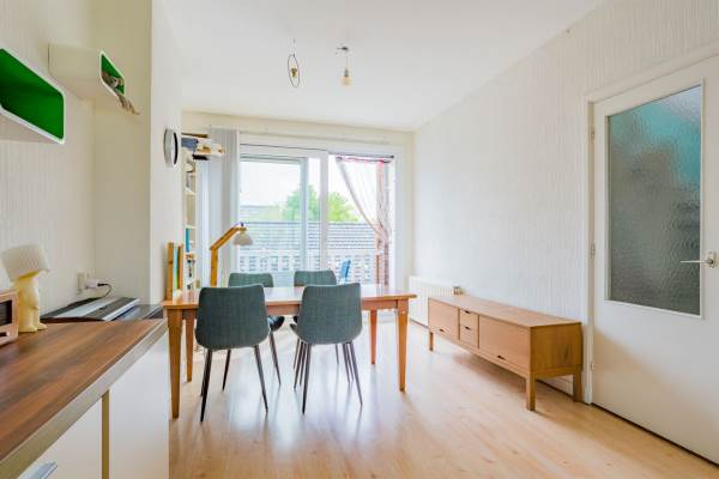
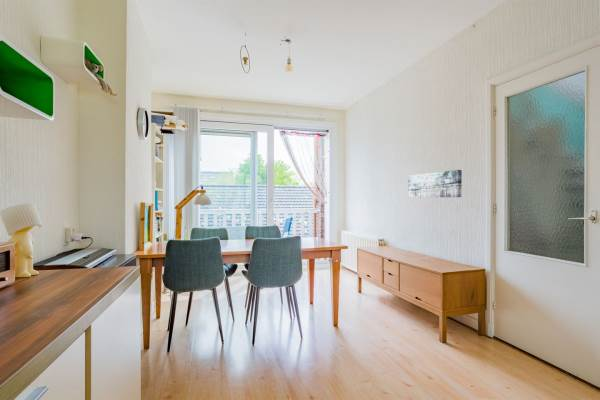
+ wall art (432, 185)
